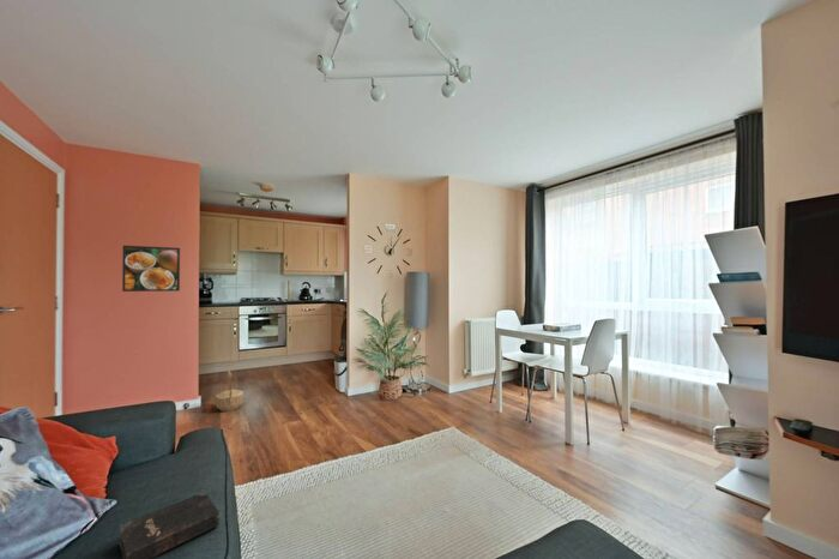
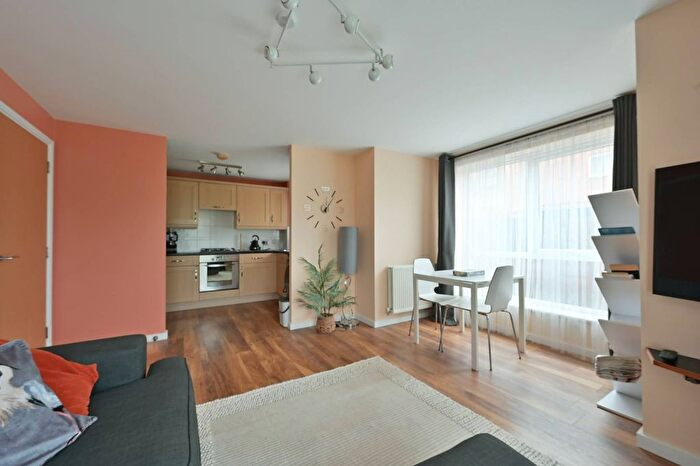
- hardback book (170, 525)
- basket (229, 390)
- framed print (152, 269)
